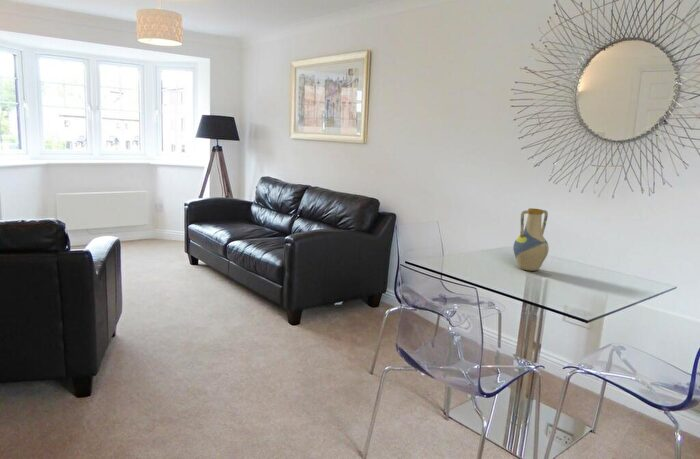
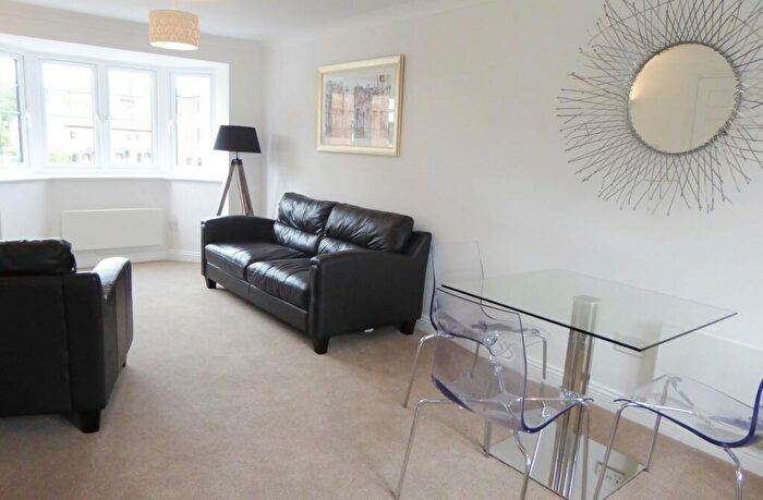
- vase (531, 239)
